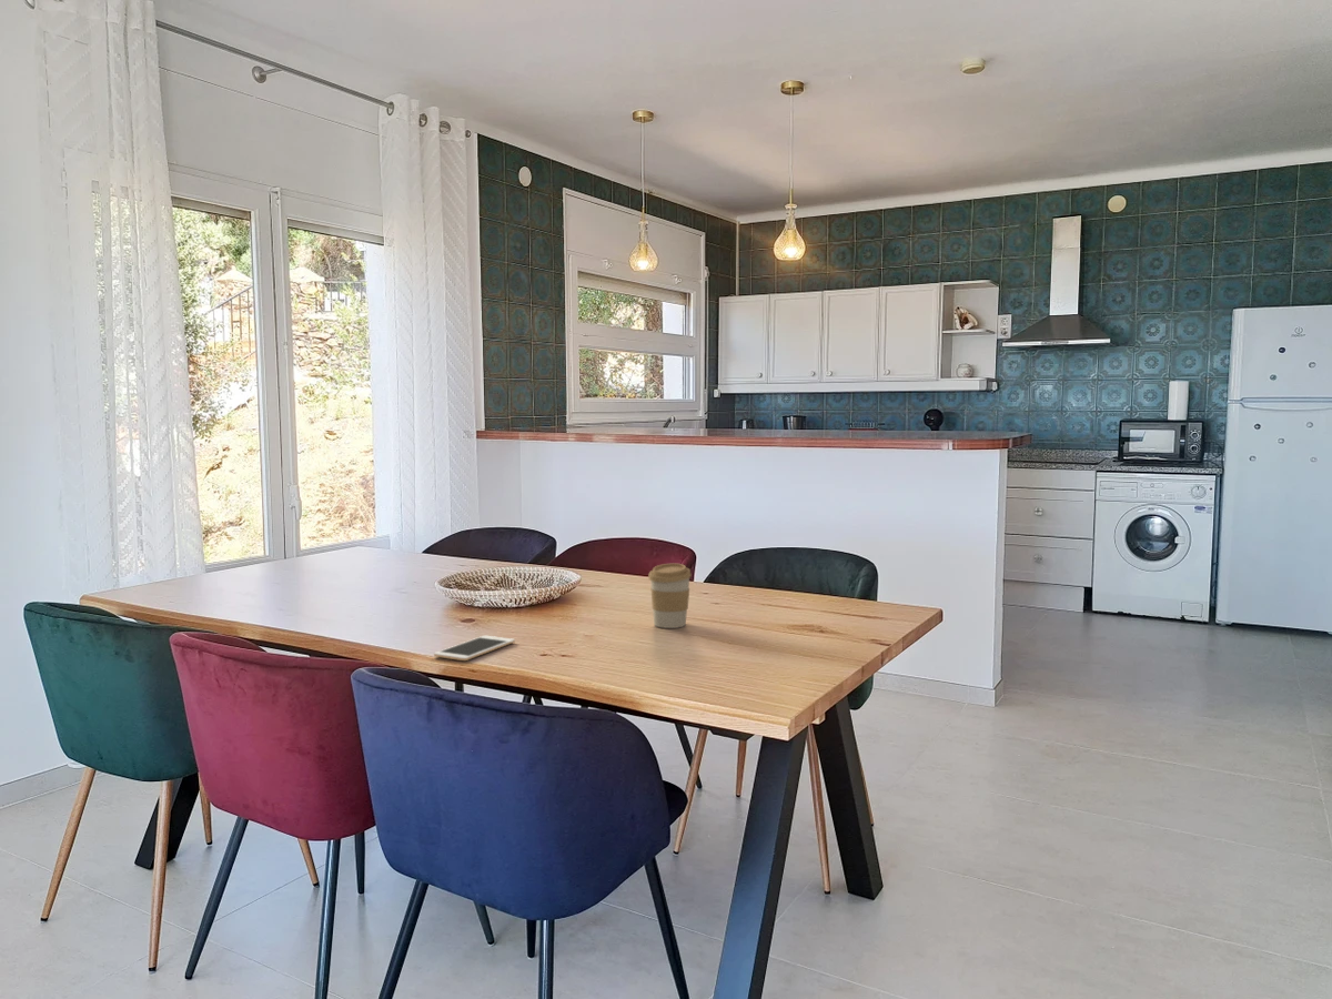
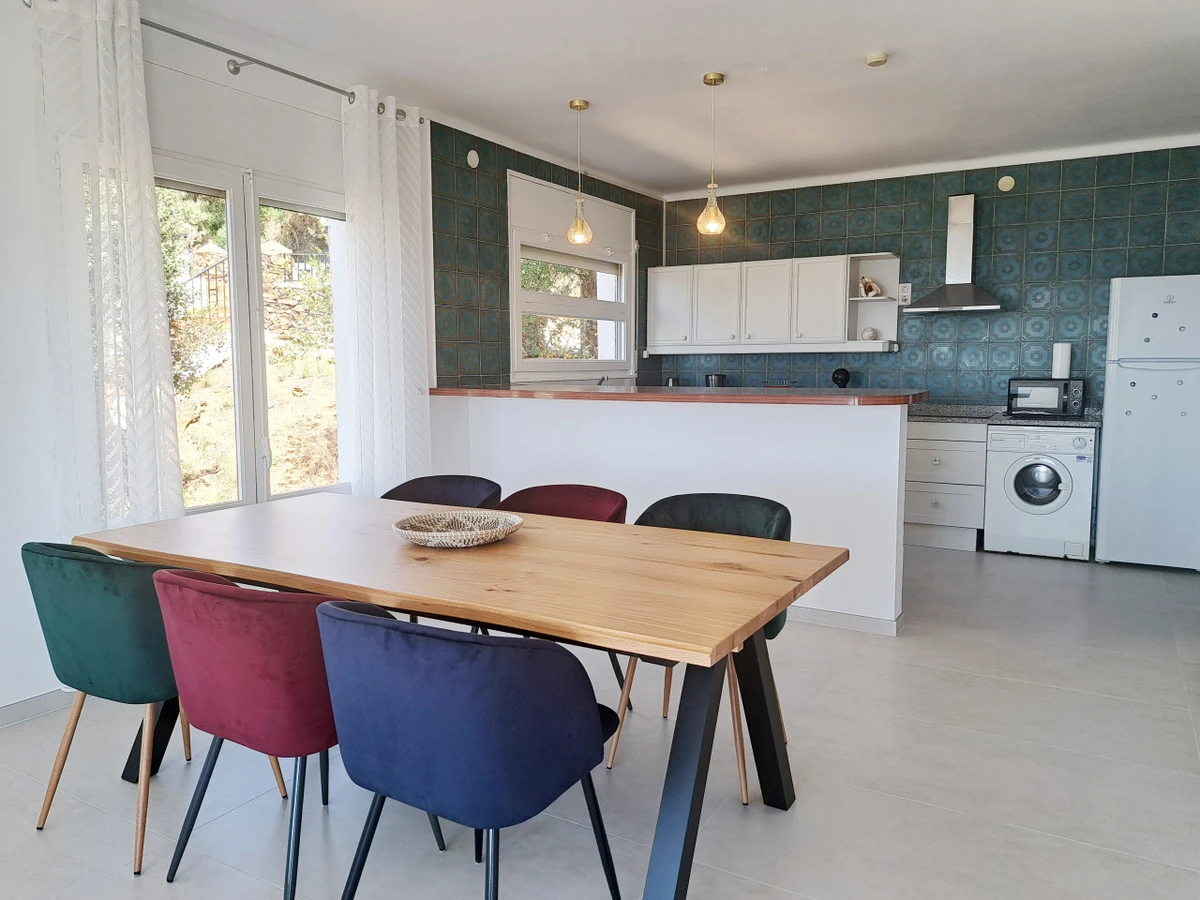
- cell phone (475, 647)
- coffee cup (669, 595)
